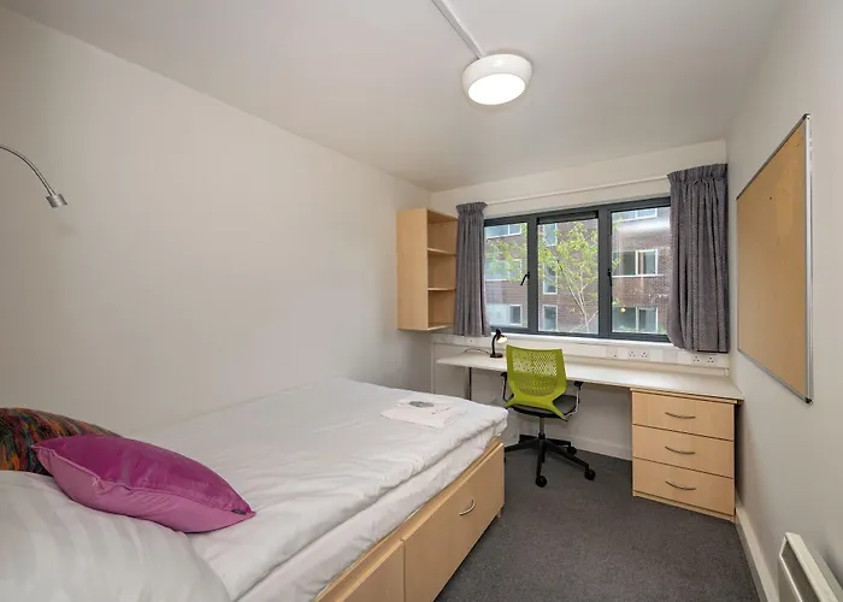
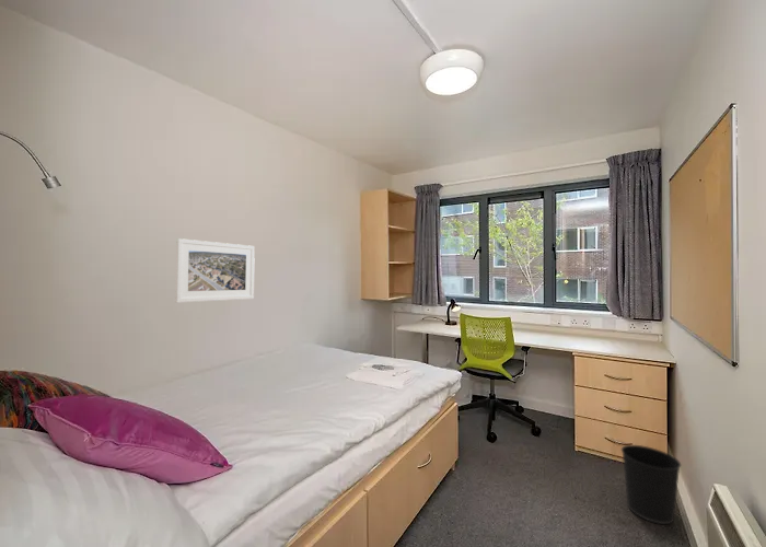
+ wastebasket (649, 484)
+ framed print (218, 271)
